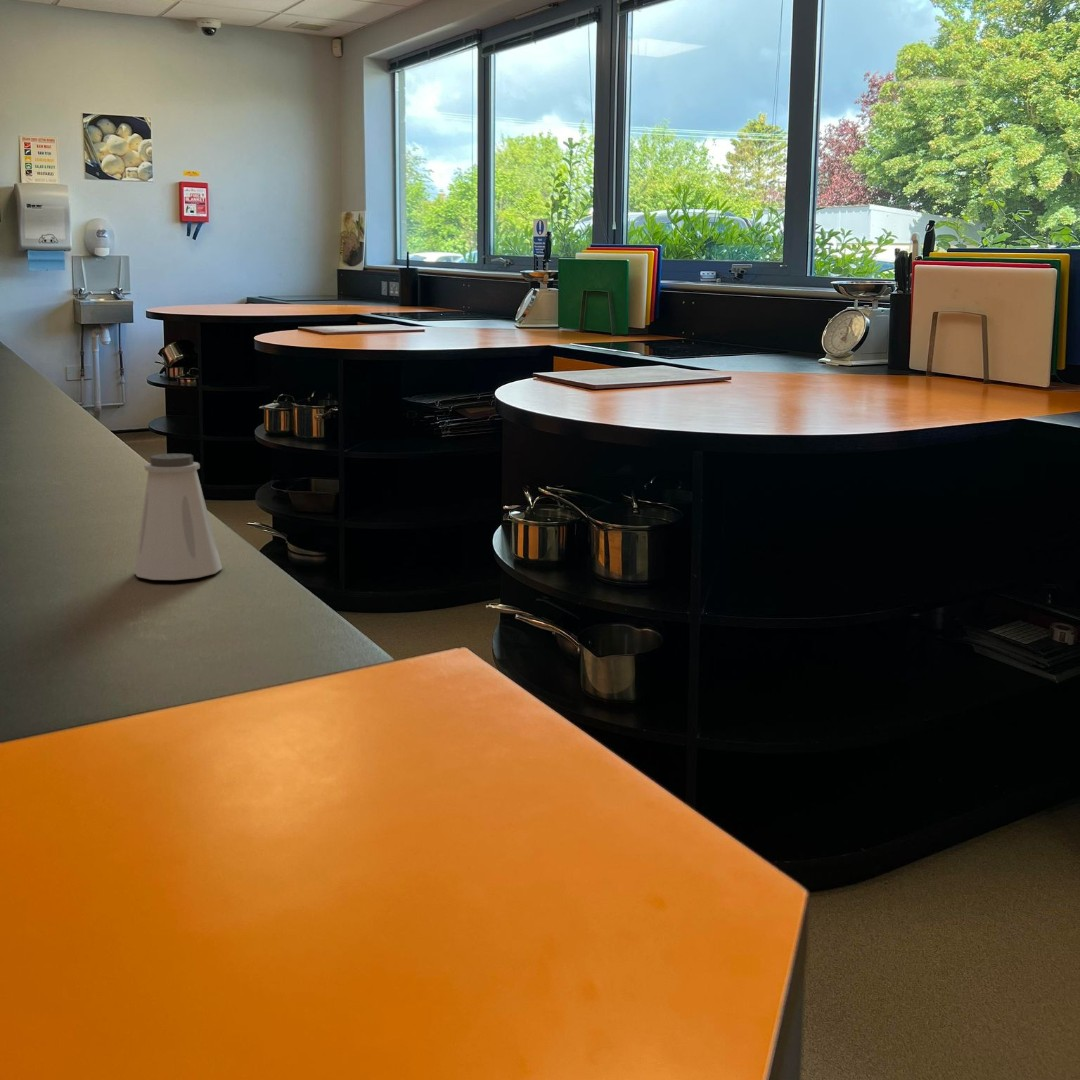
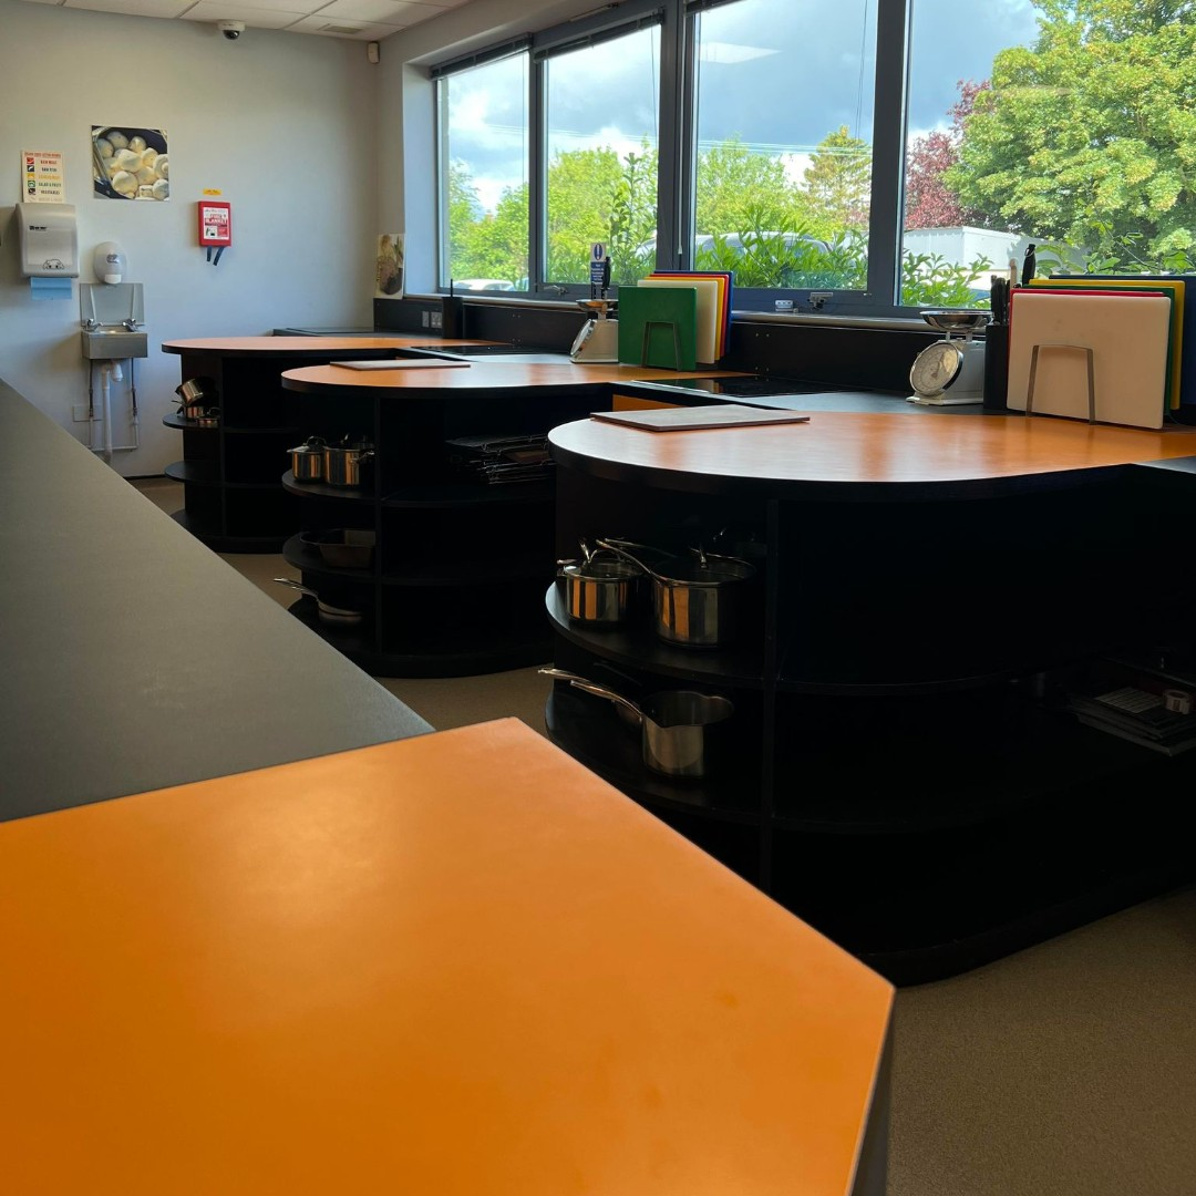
- saltshaker (175, 513)
